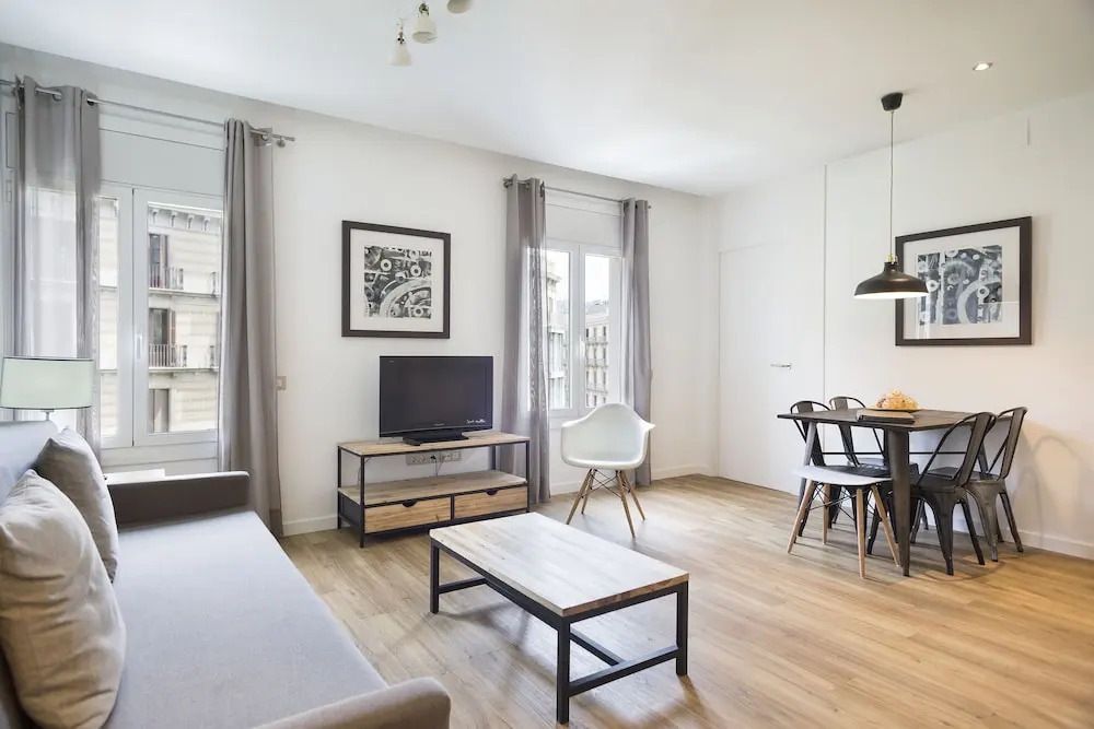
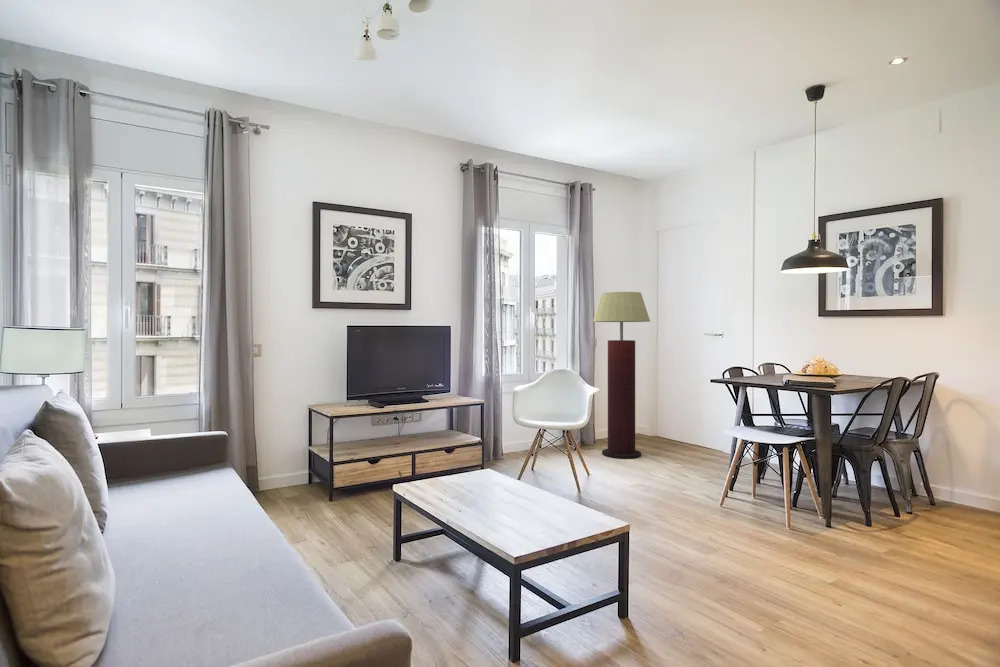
+ floor lamp (621, 373)
